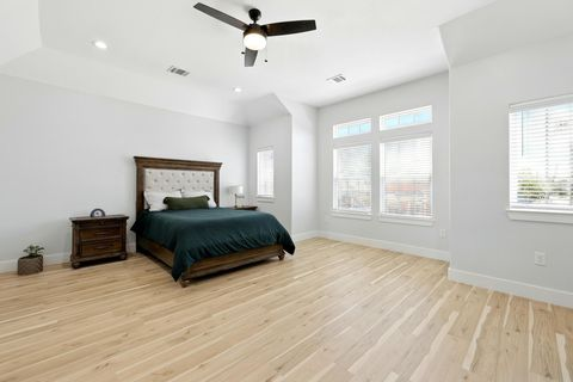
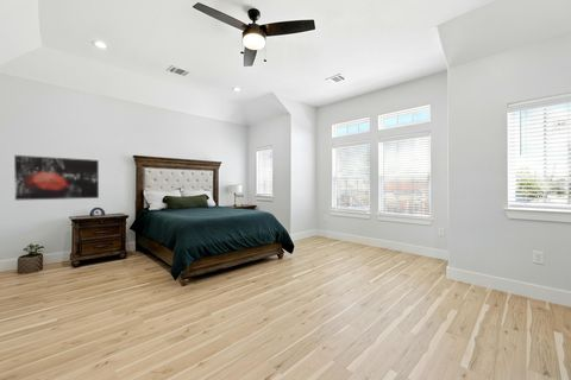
+ wall art (59, 178)
